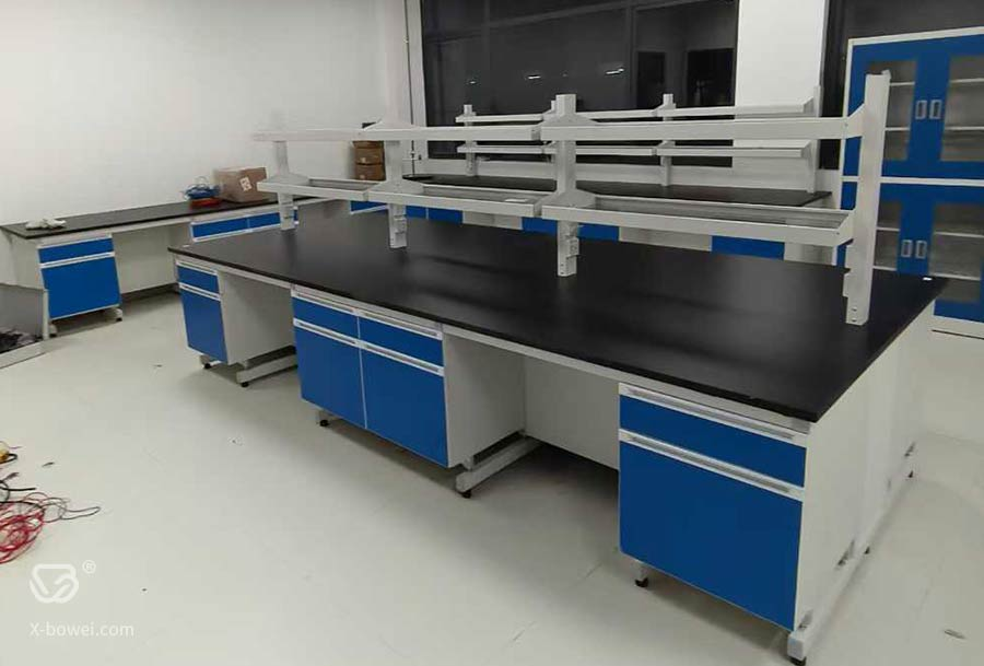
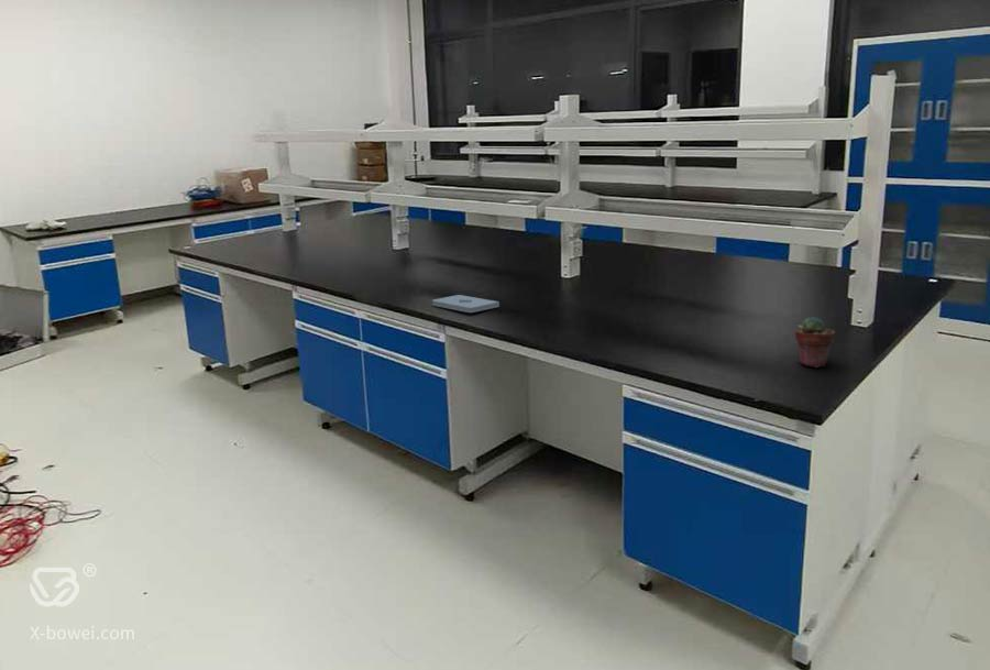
+ potted succulent (814, 340)
+ notepad (464, 303)
